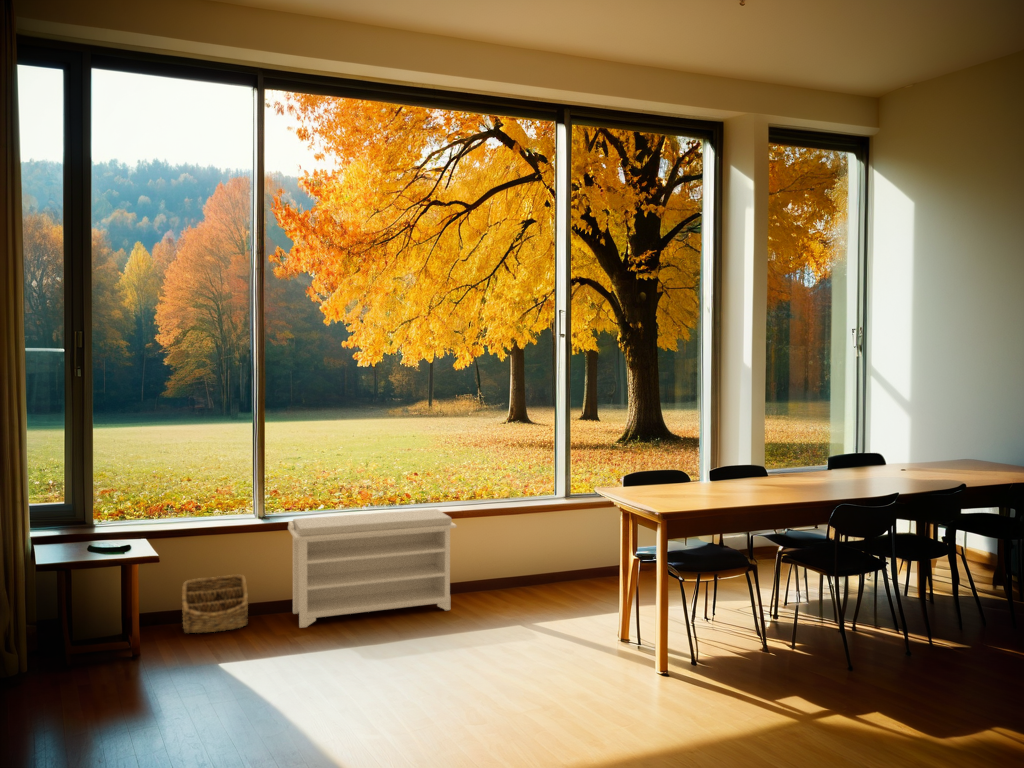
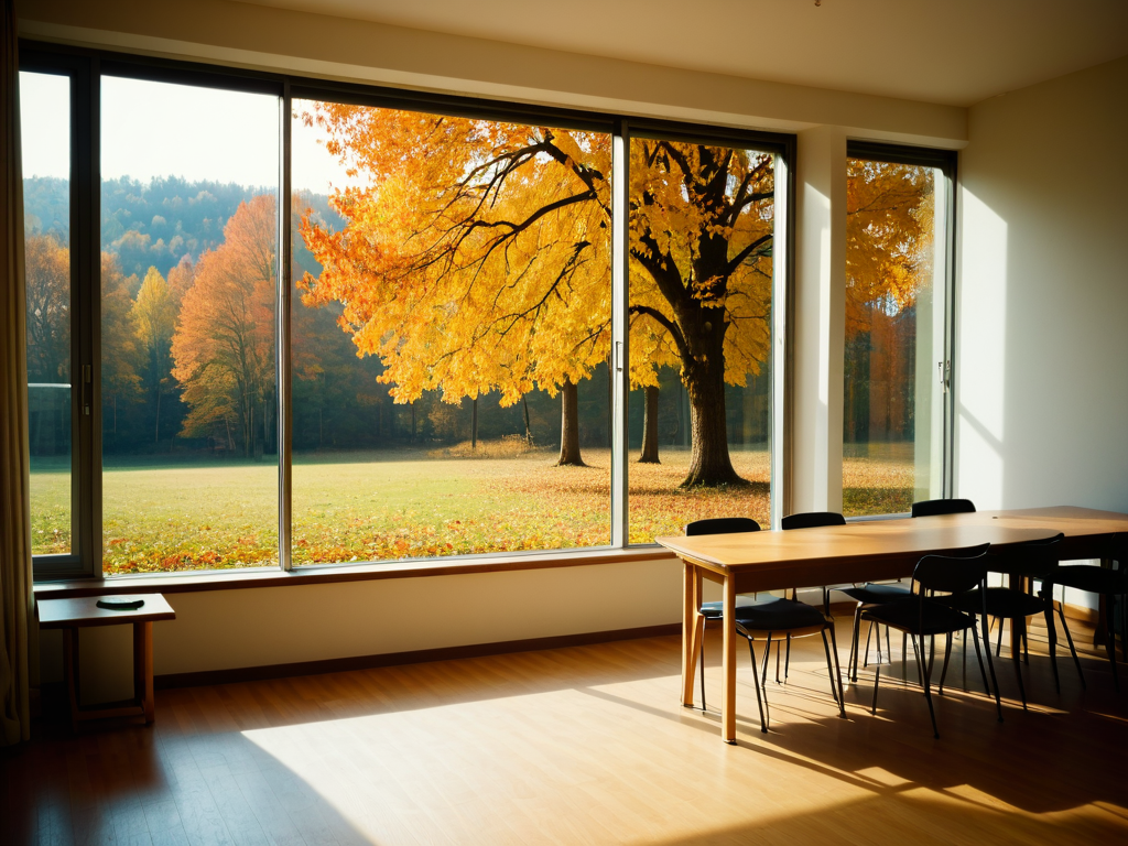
- bench (372, 564)
- basket (215, 603)
